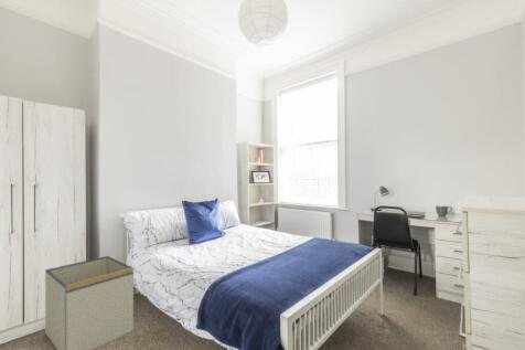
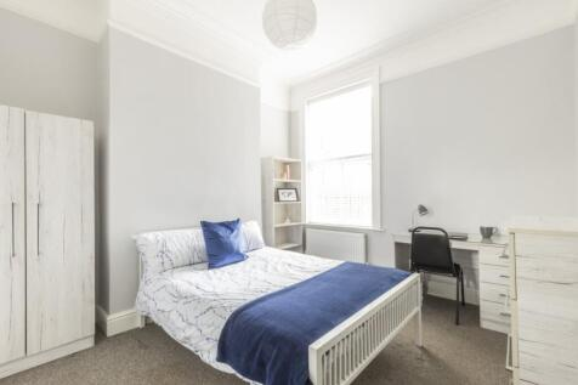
- storage bin (89, 299)
